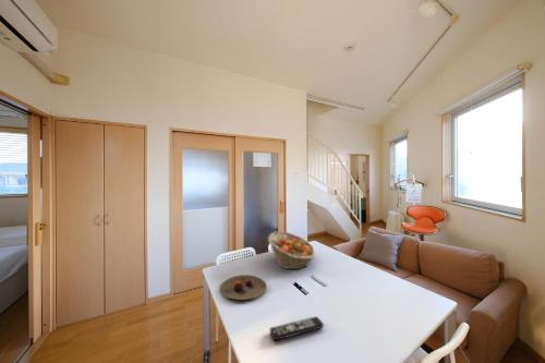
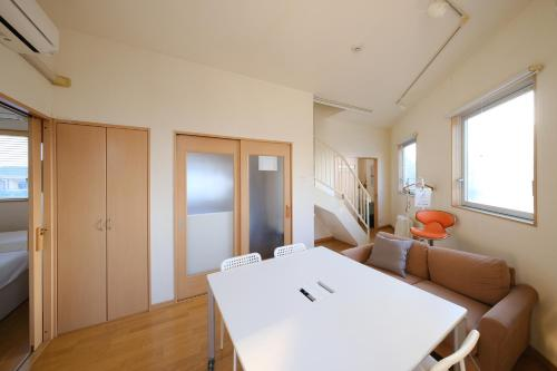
- fruit basket (291, 247)
- remote control (296, 327)
- plate (243, 283)
